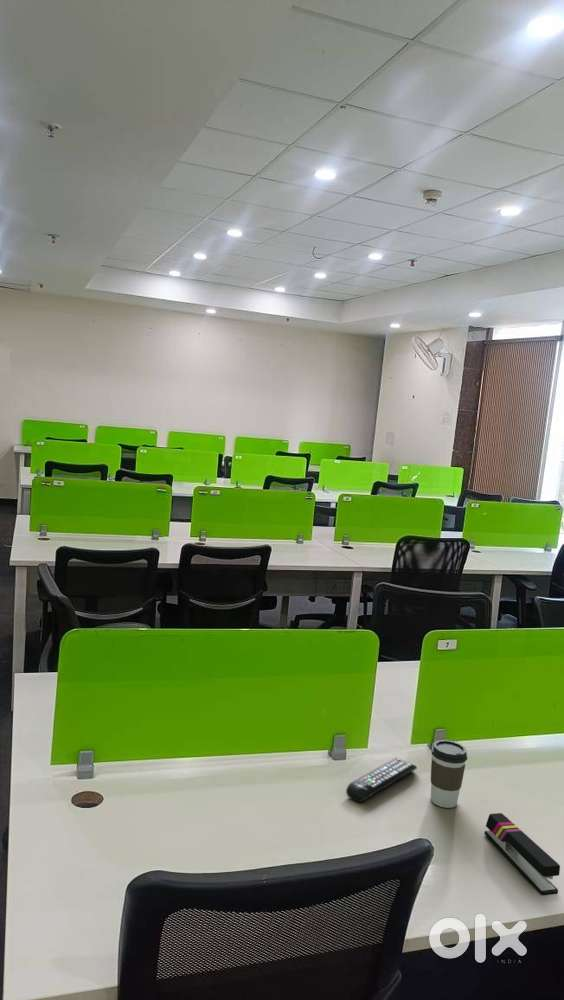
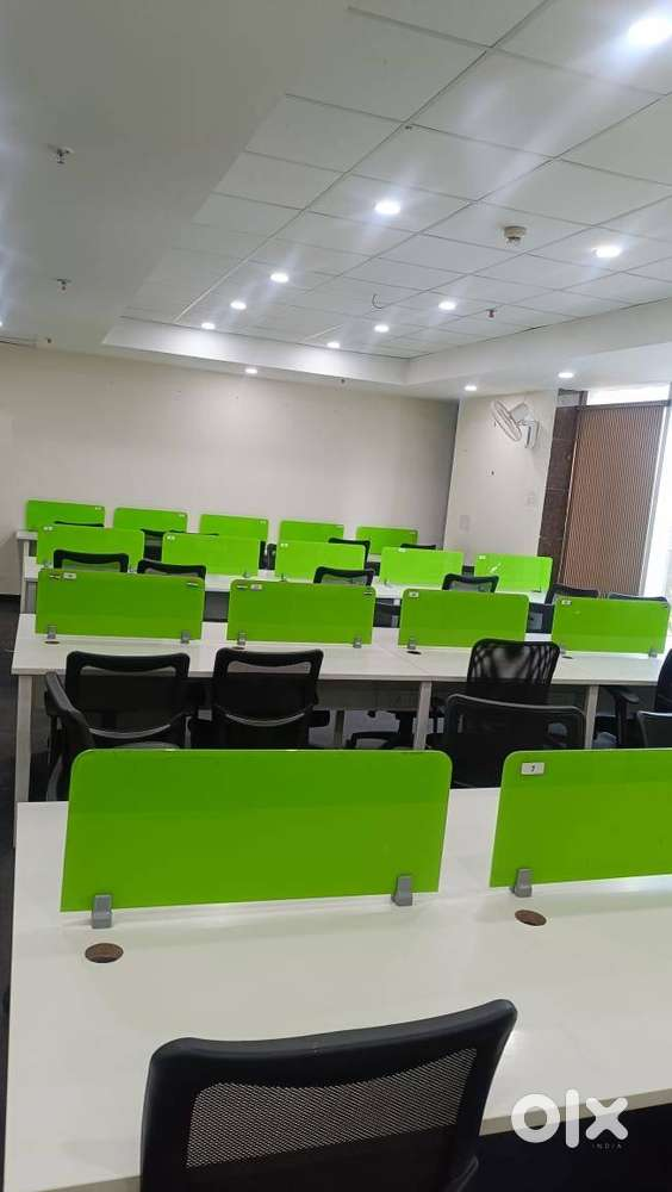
- coffee cup (446, 774)
- stapler (520, 848)
- remote control (383, 778)
